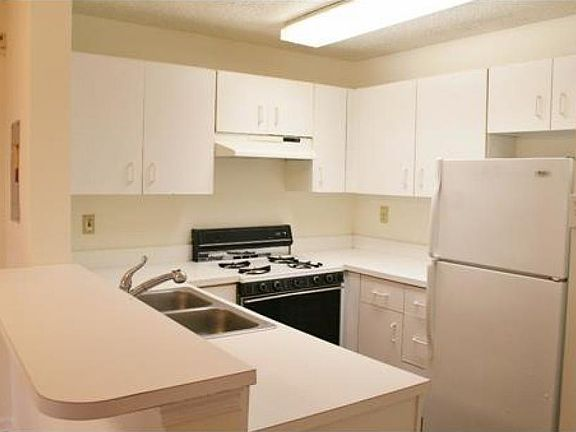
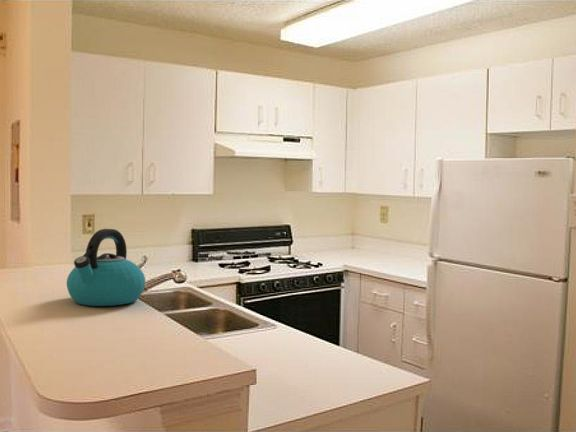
+ kettle (103, 265)
